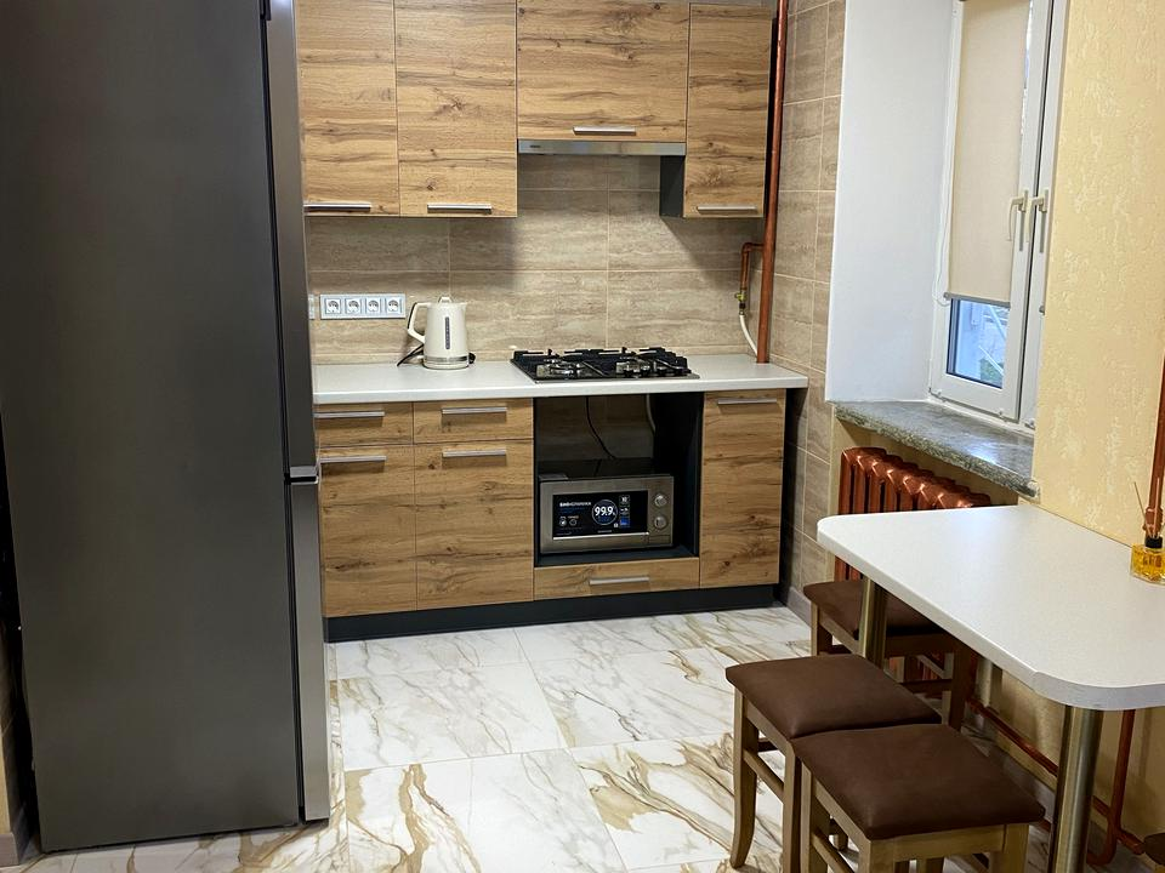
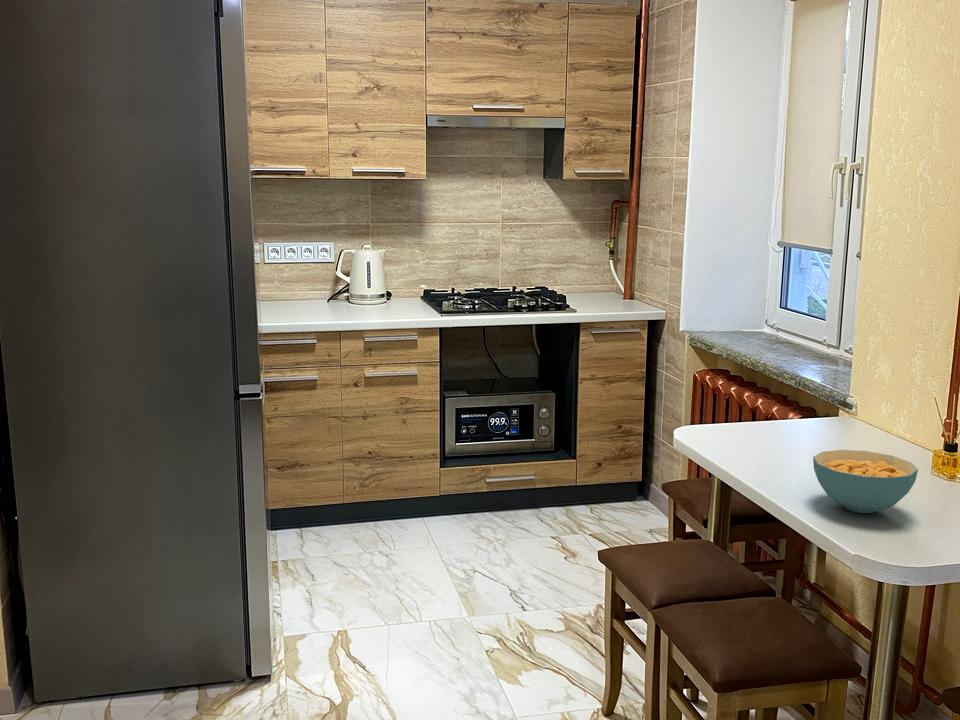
+ cereal bowl (862, 485)
